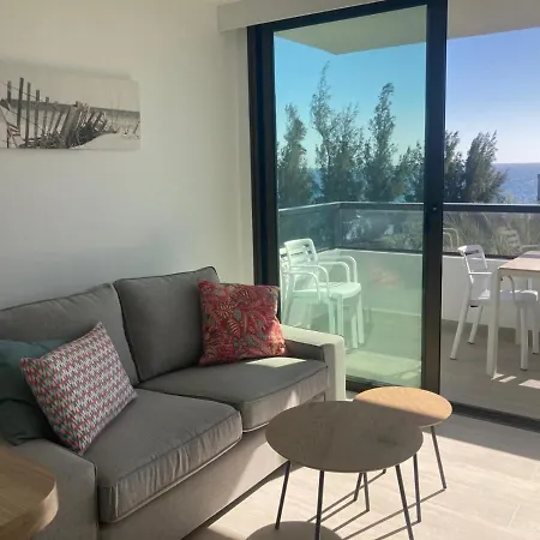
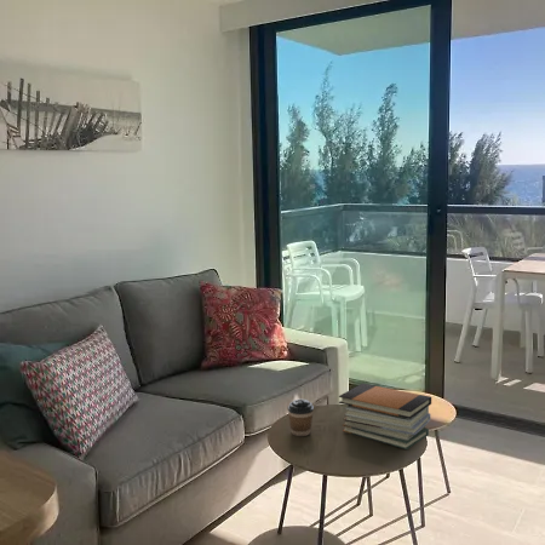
+ book stack (385, 414)
+ coffee cup (300, 415)
